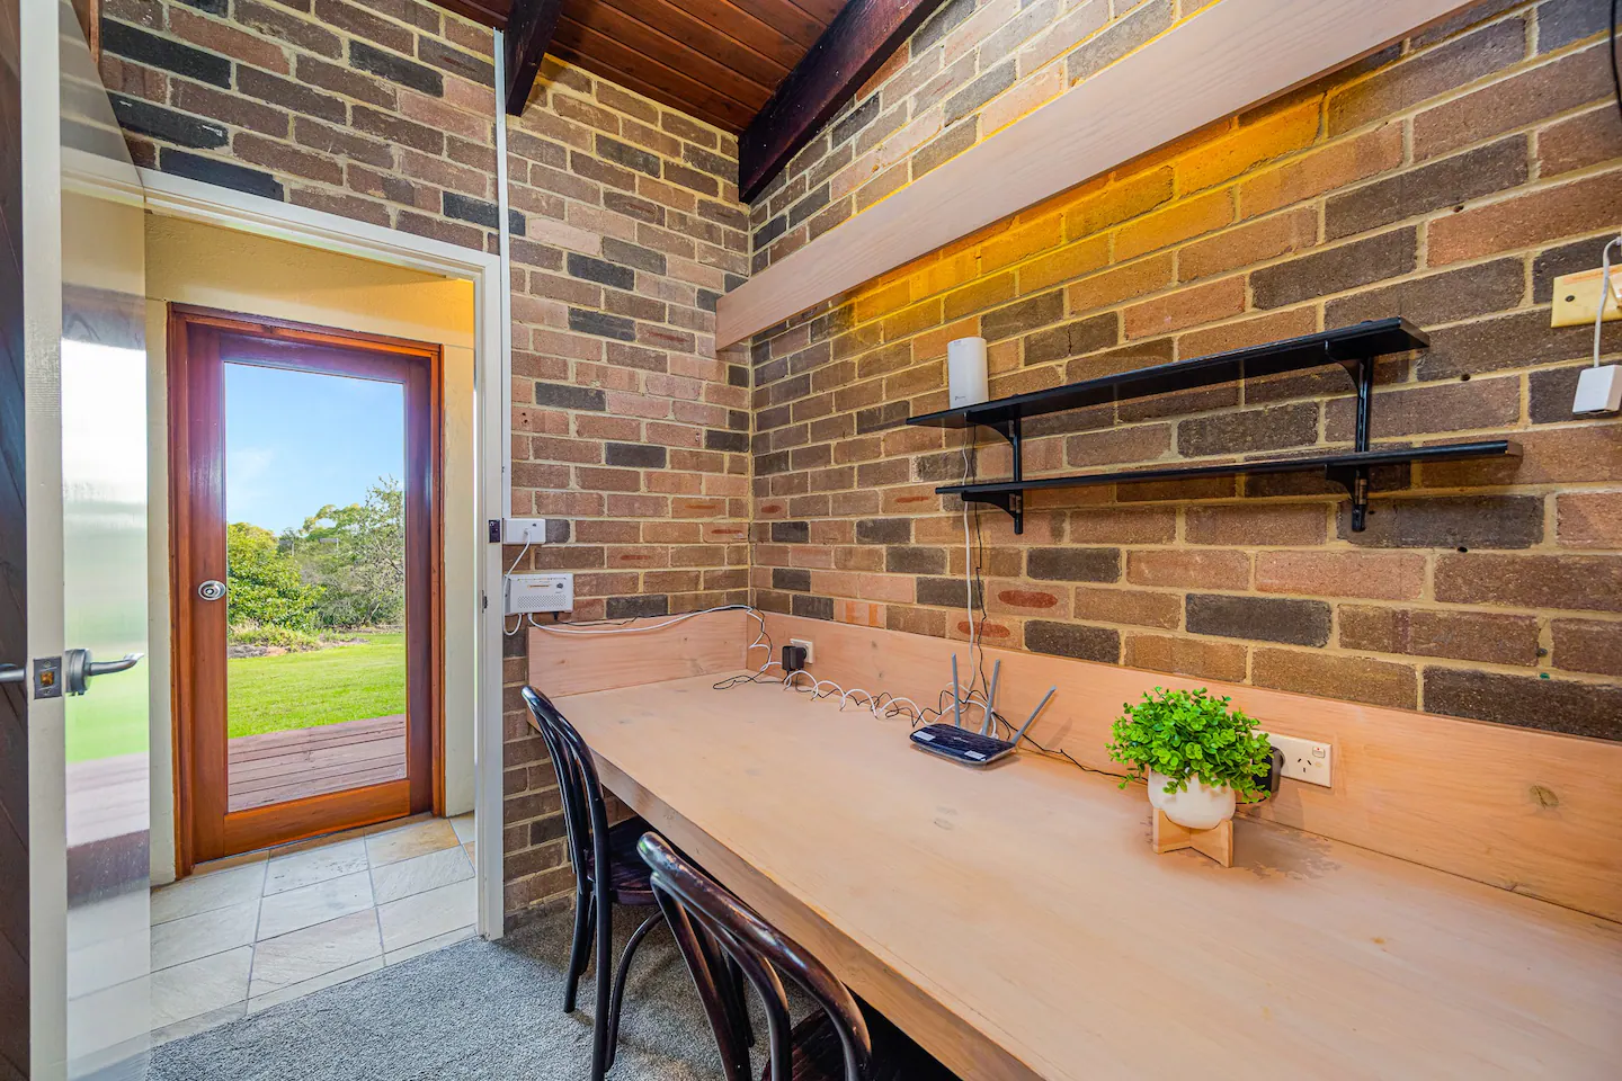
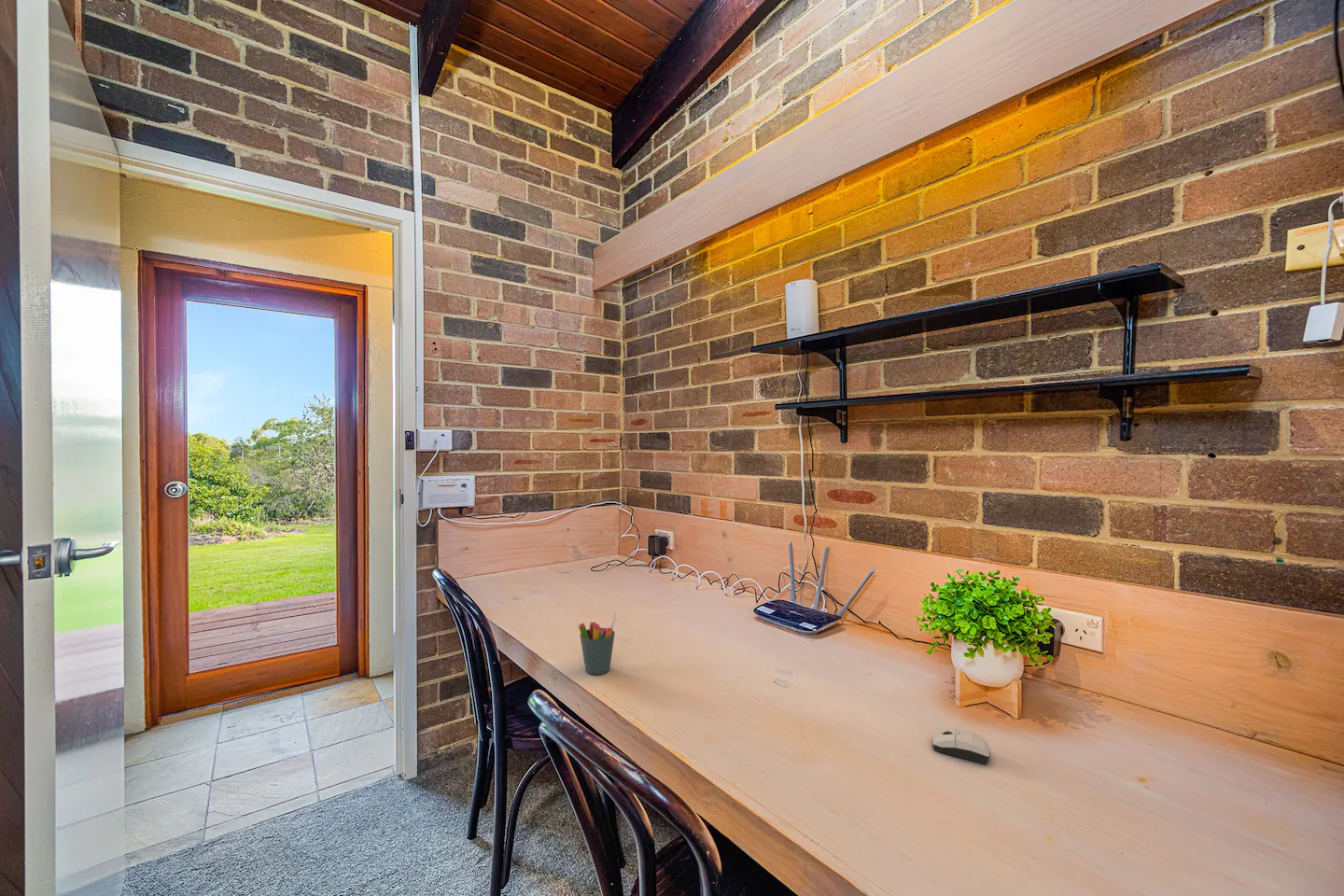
+ computer mouse (960, 741)
+ pen holder (597, 642)
